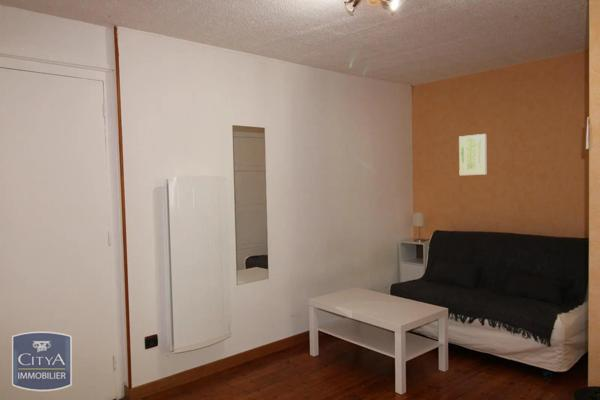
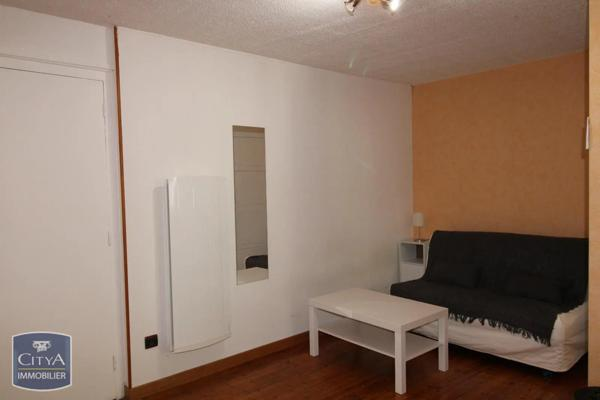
- wall art (472, 155)
